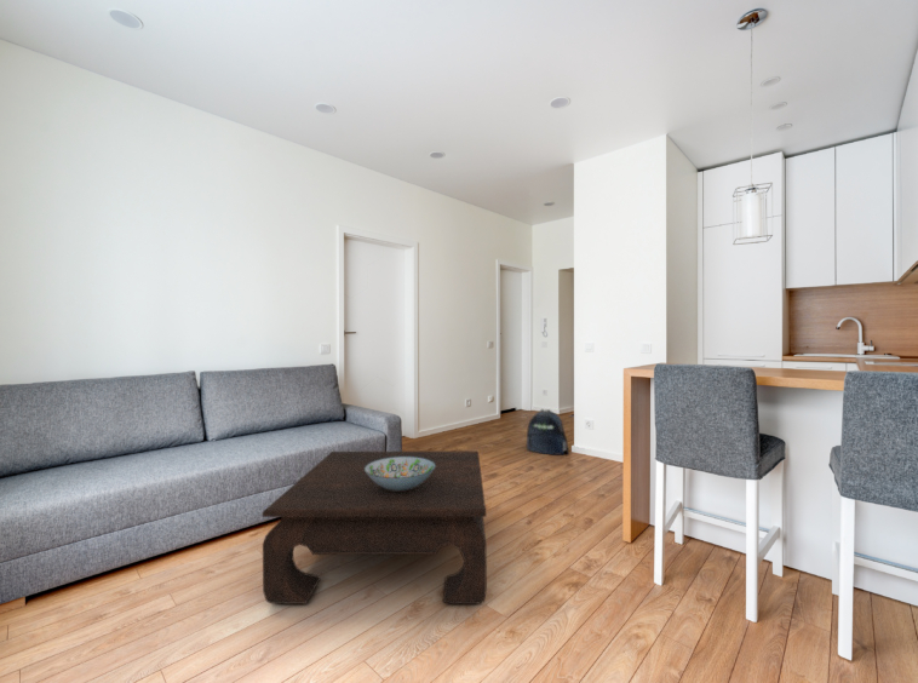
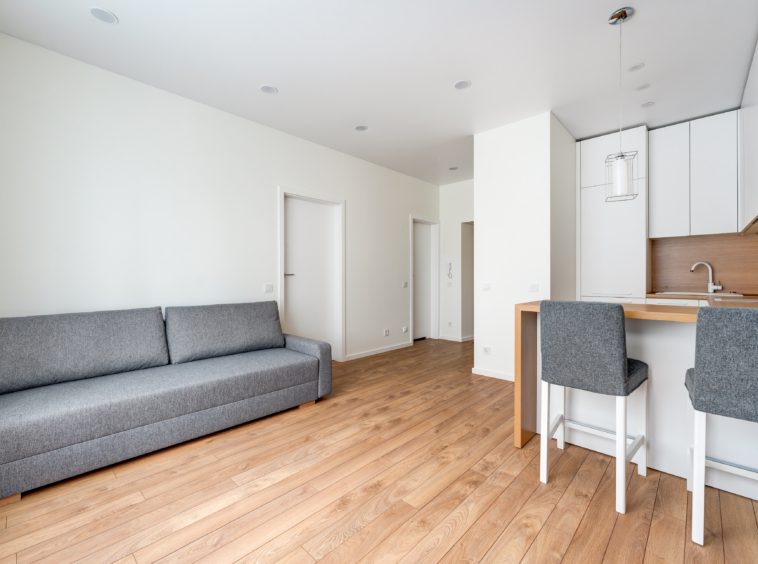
- backpack (547, 430)
- coffee table (392, 513)
- decorative bowl (400, 476)
